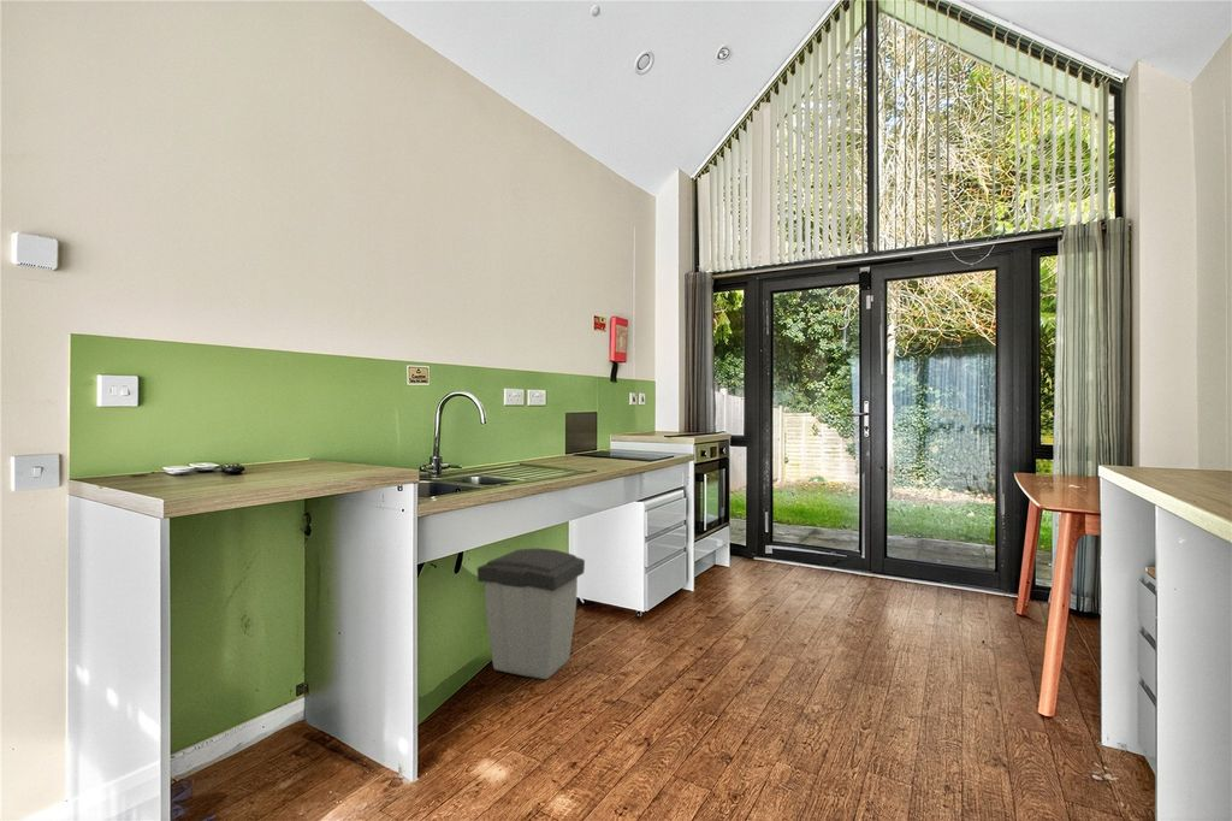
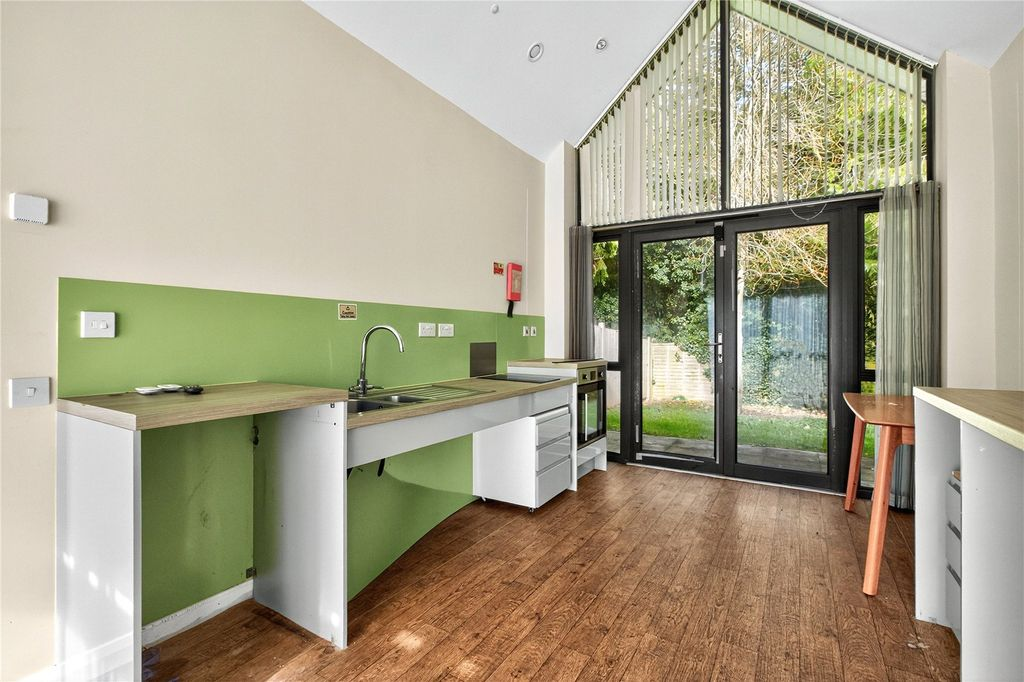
- trash can (531, 610)
